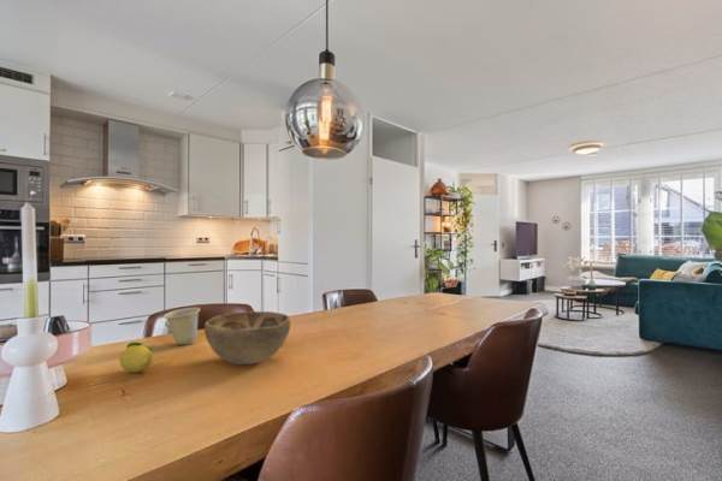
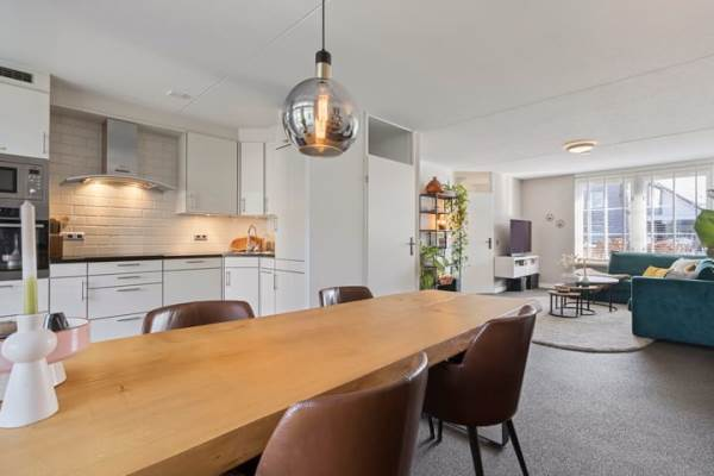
- cup (182, 326)
- fruit (137, 356)
- decorative bowl (248, 339)
